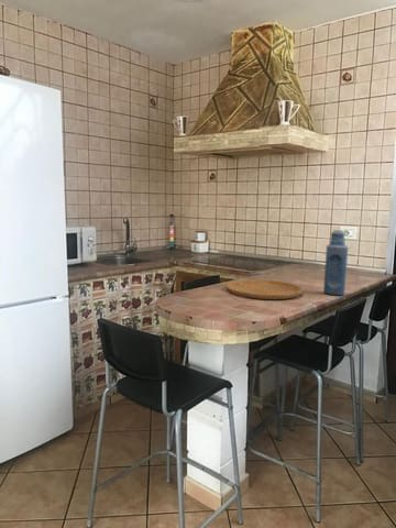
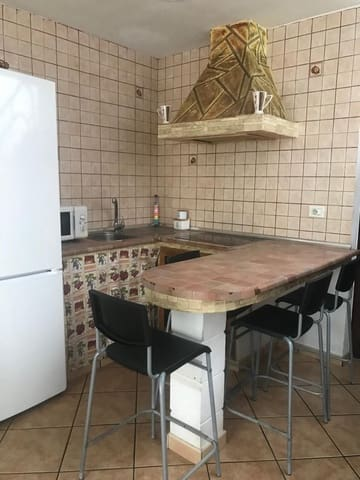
- cutting board (263, 288)
- bottle (336, 262)
